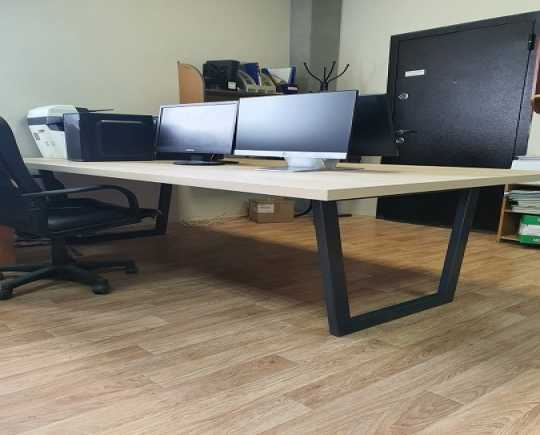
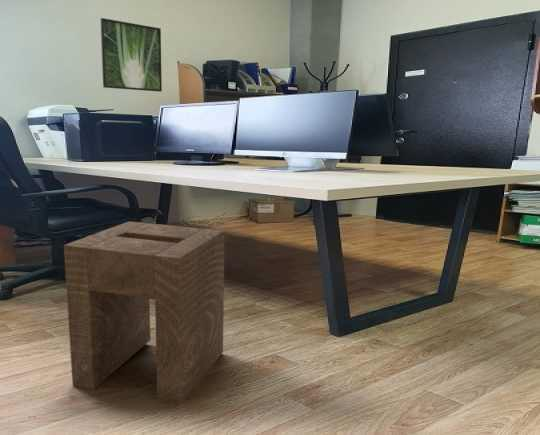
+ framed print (132, 57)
+ stool (149, 304)
